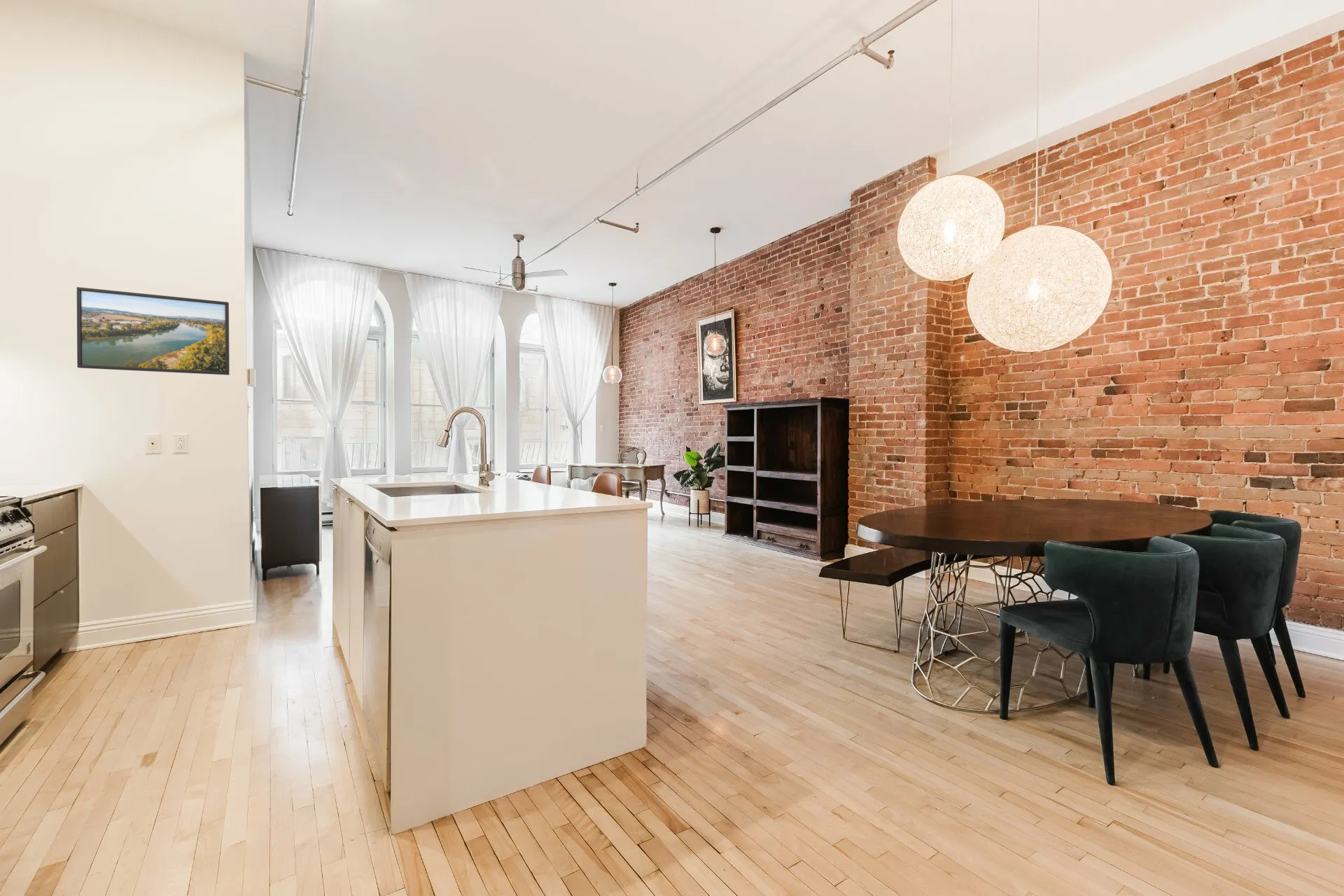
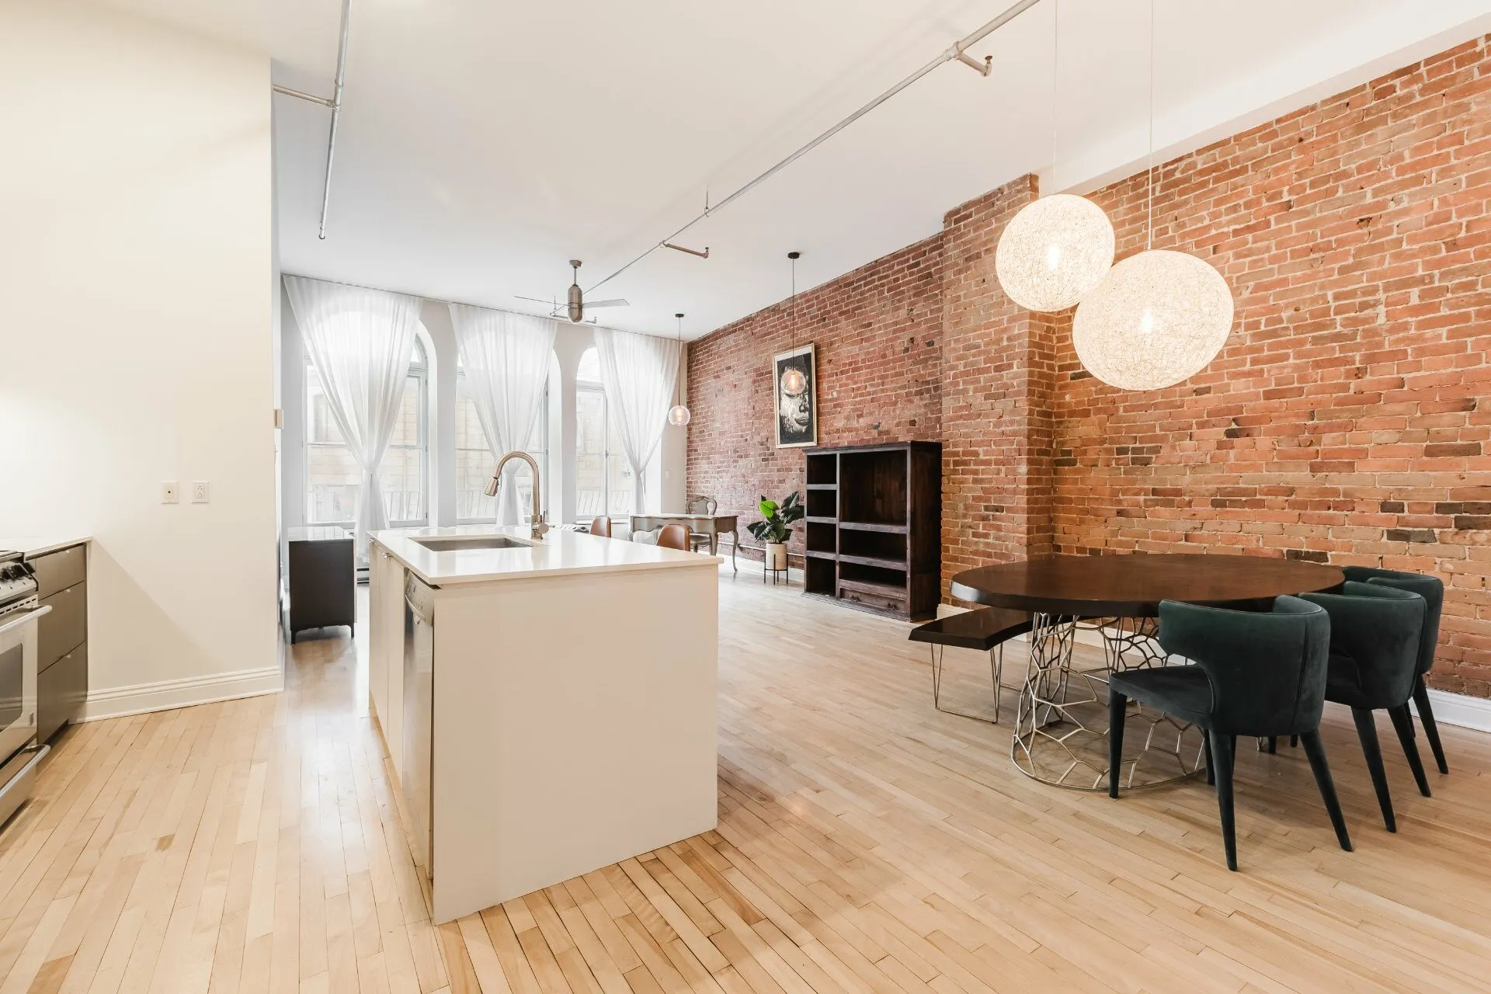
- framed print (157, 333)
